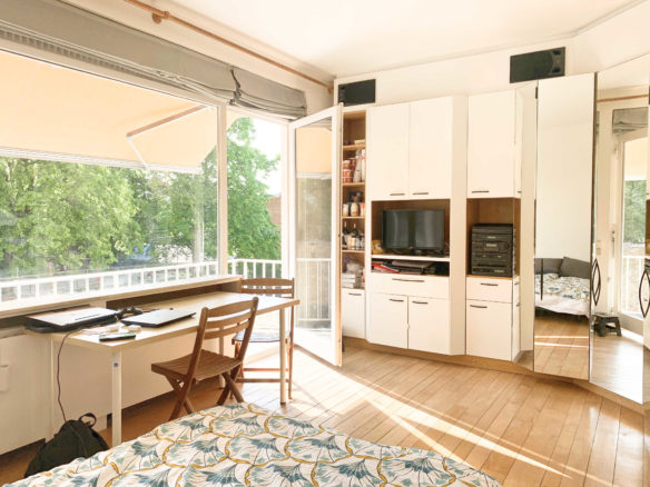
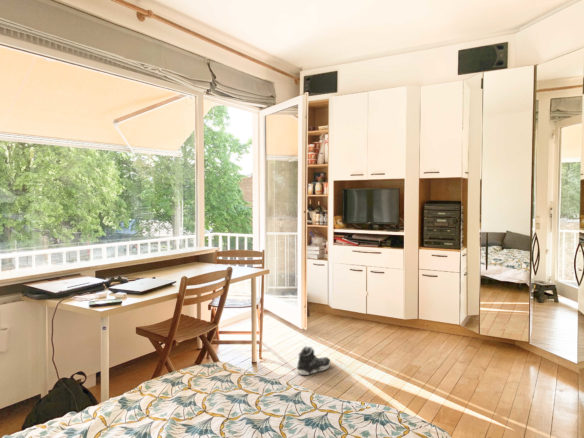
+ sneaker (314, 358)
